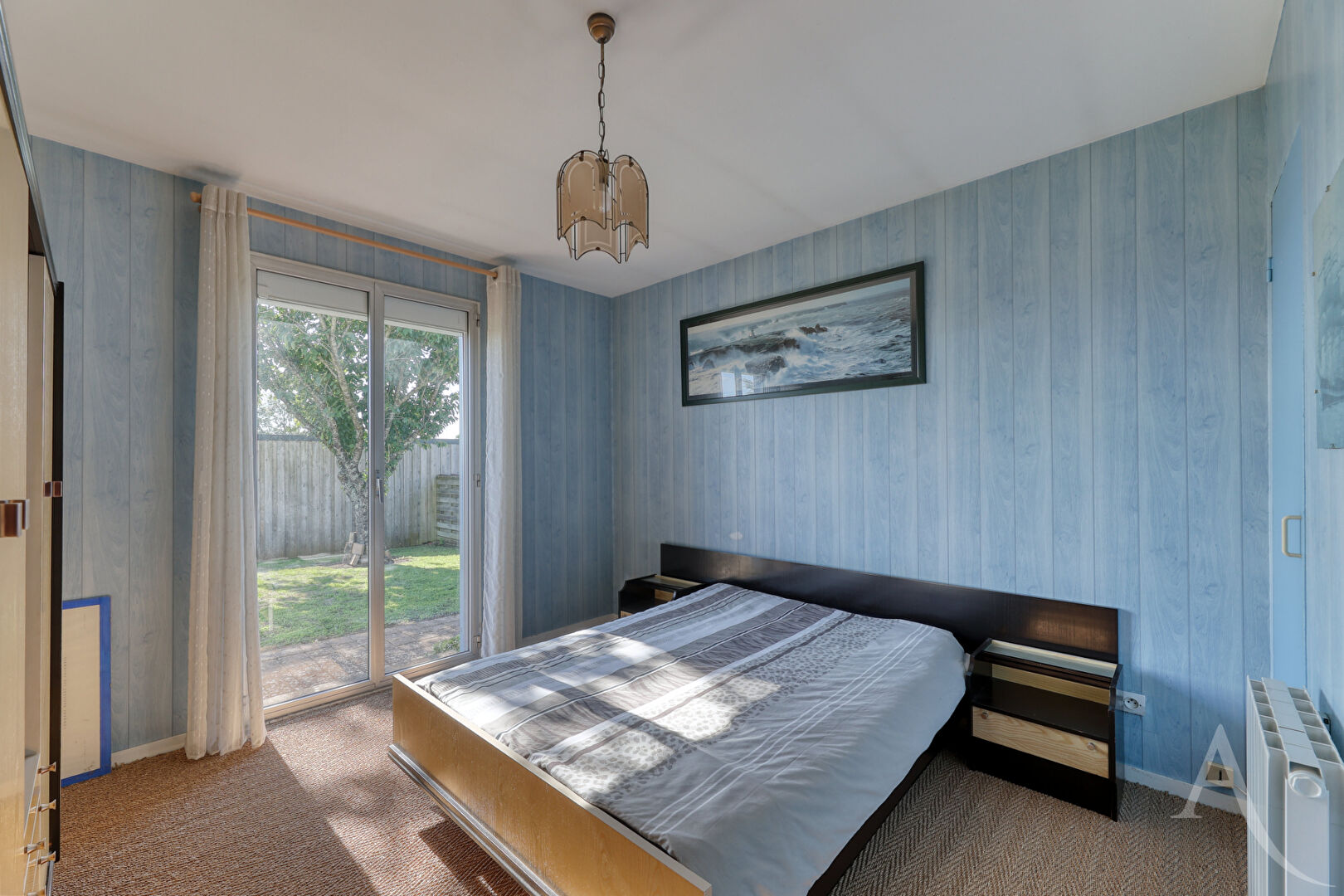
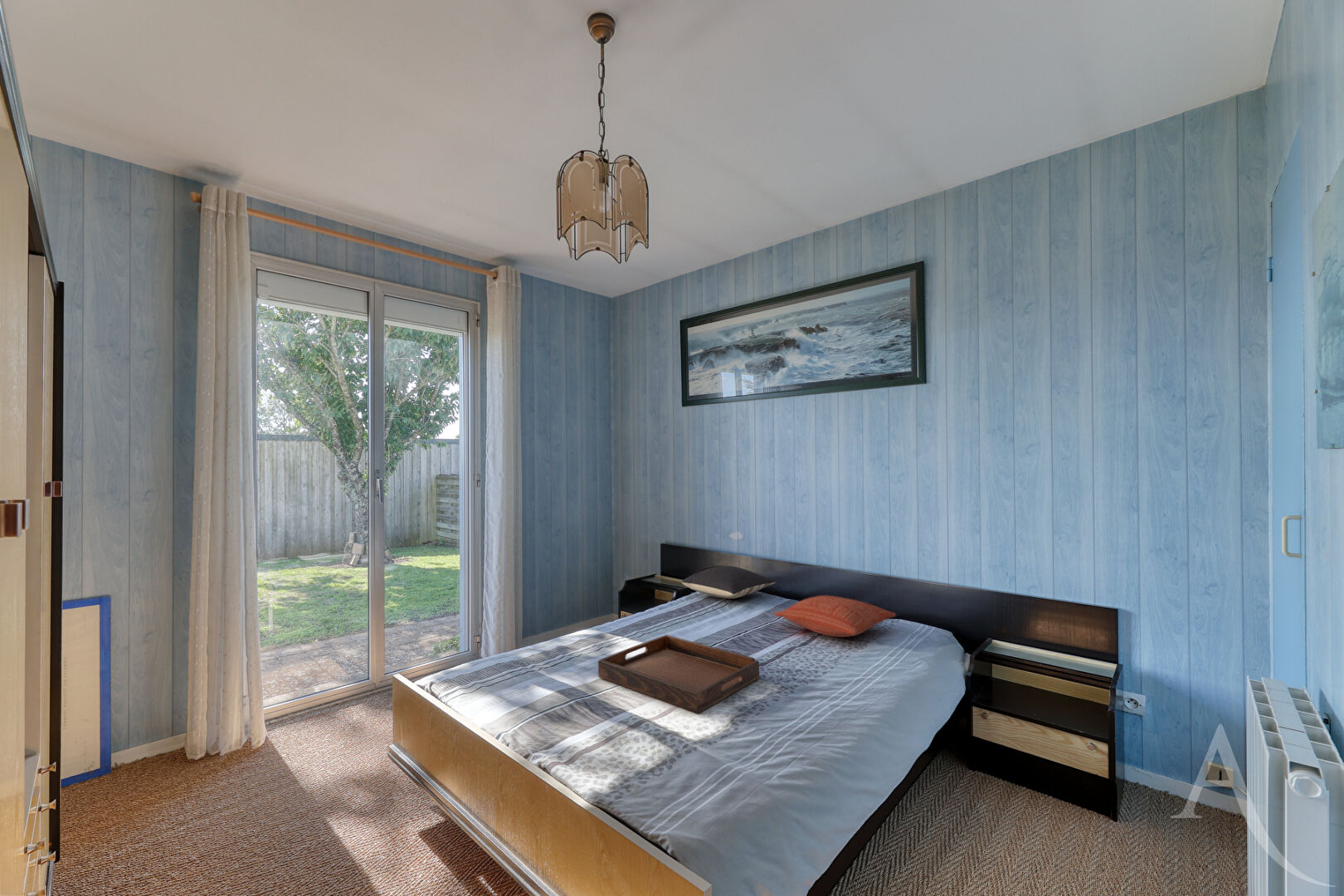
+ serving tray (679, 668)
+ pillow (728, 582)
+ pillow (835, 614)
